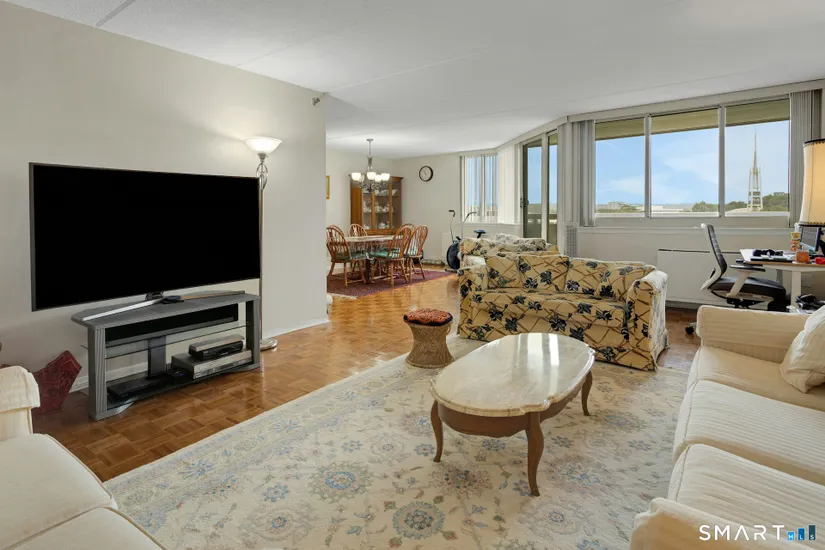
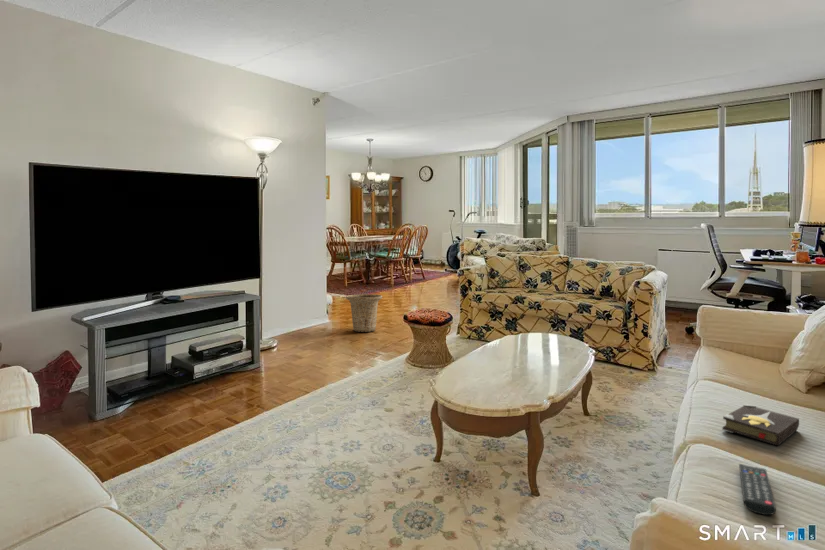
+ remote control (755, 487)
+ hardback book (760, 422)
+ basket (364, 313)
